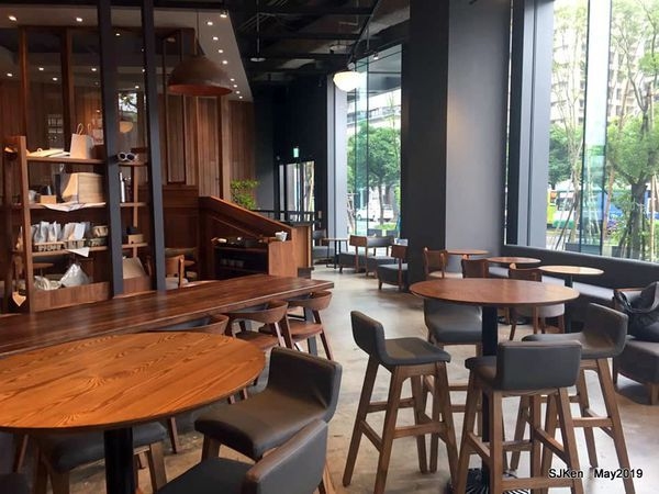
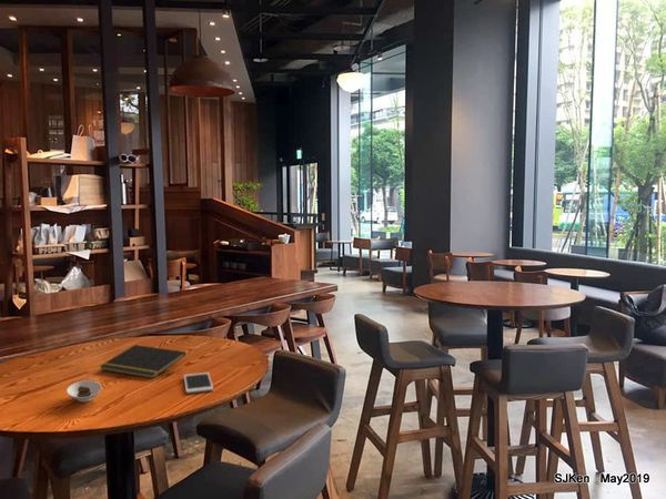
+ saucer (84, 391)
+ cell phone (198, 381)
+ notepad (143, 360)
